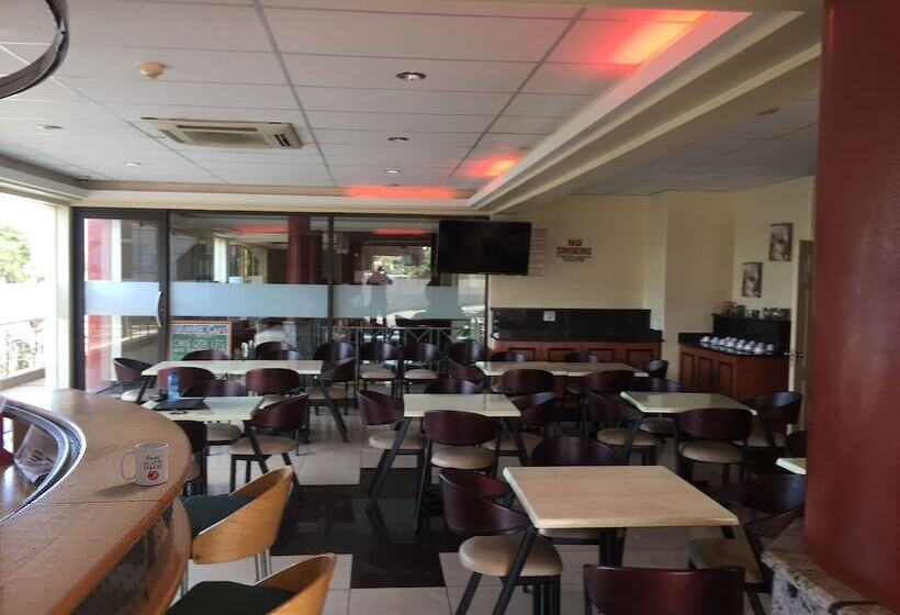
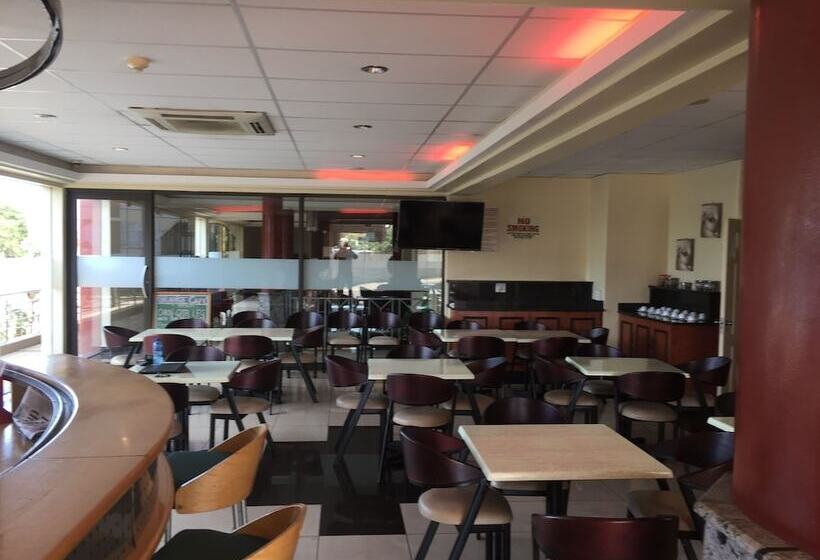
- mug (144, 463)
